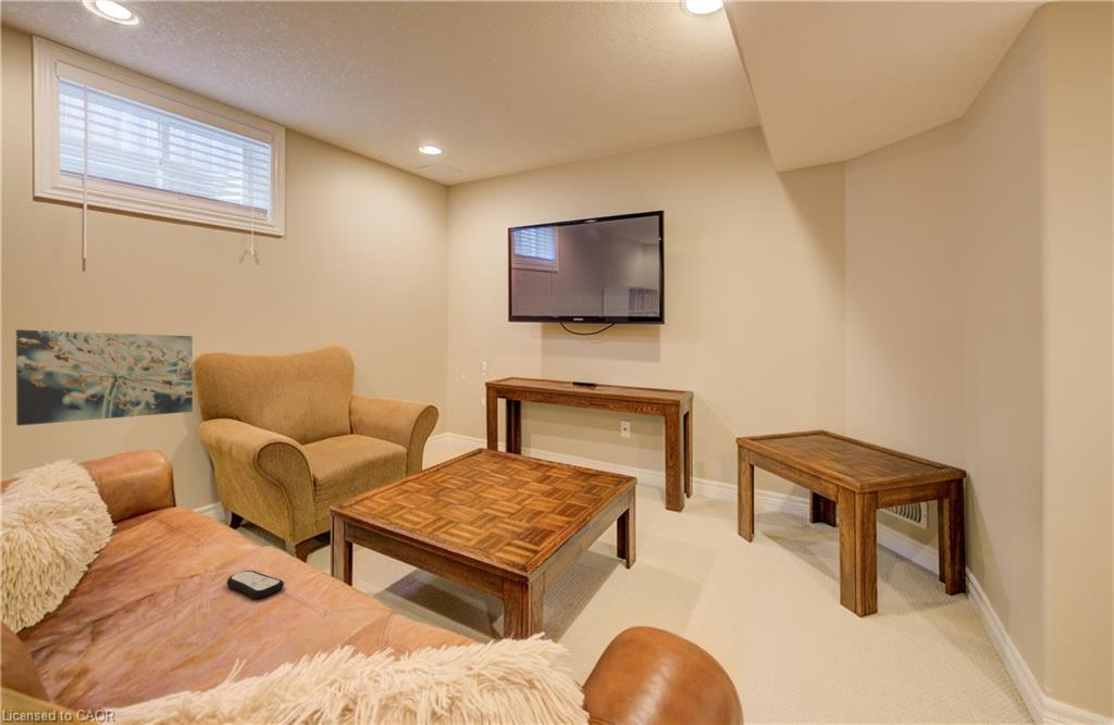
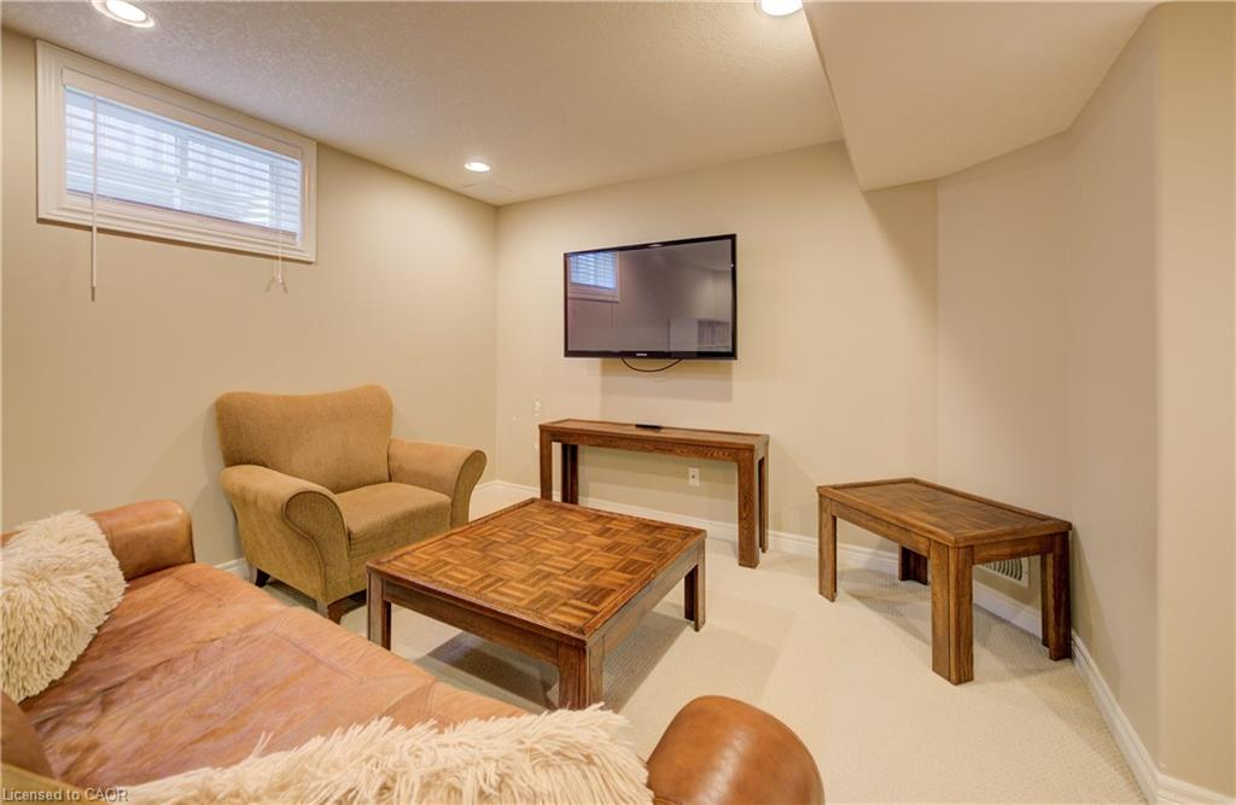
- remote control (253, 583)
- wall art (114, 375)
